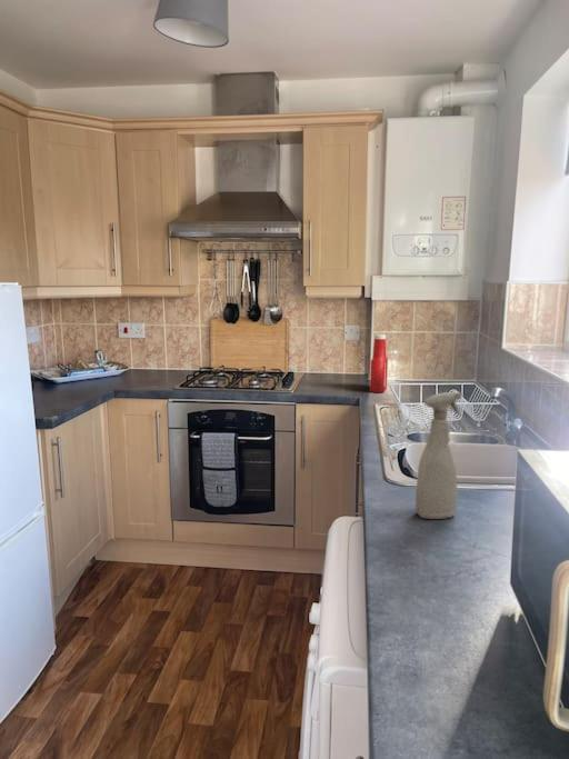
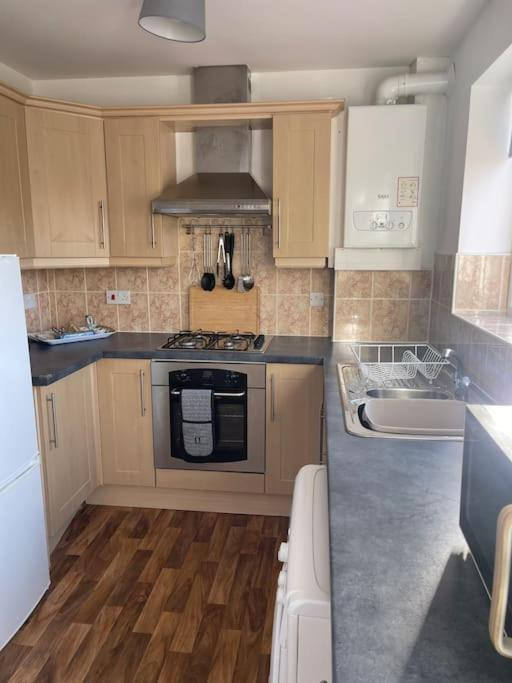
- spray bottle (438, 455)
- soap bottle (379, 362)
